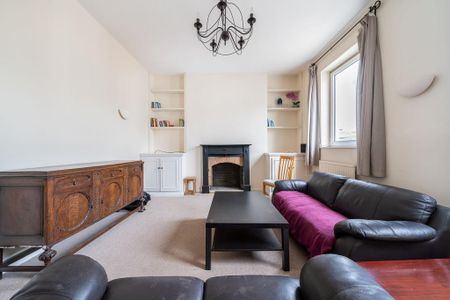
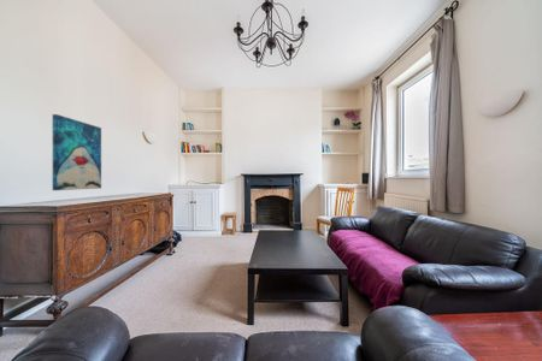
+ wall art (79, 155)
